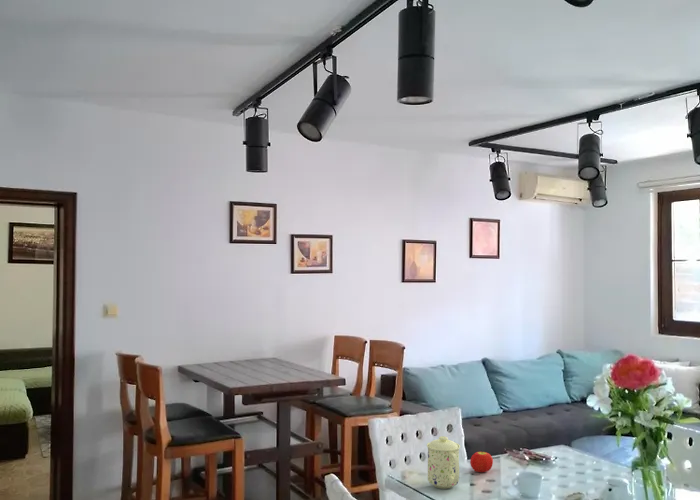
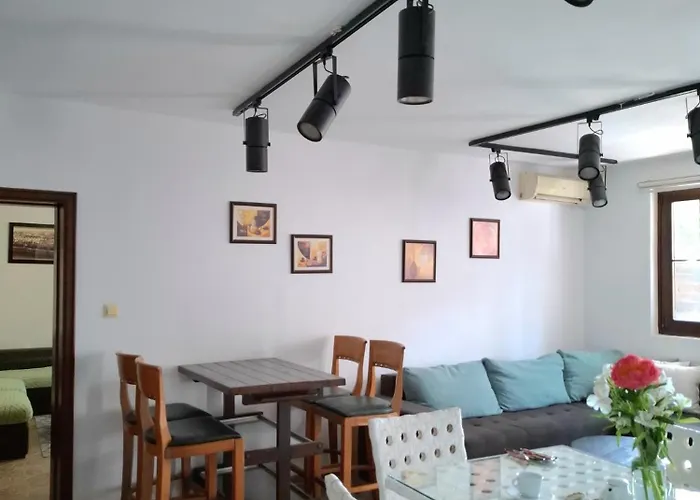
- fruit (481, 460)
- mug (444, 462)
